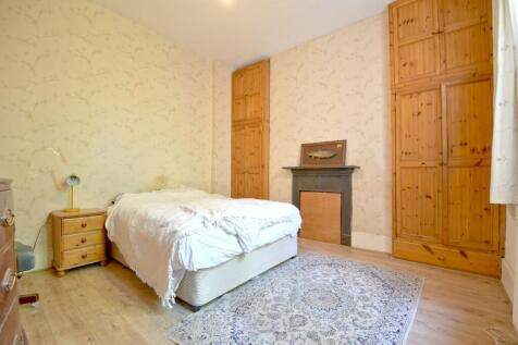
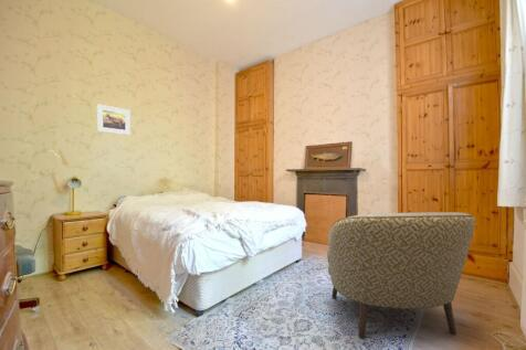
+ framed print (114, 120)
+ armchair (390, 261)
